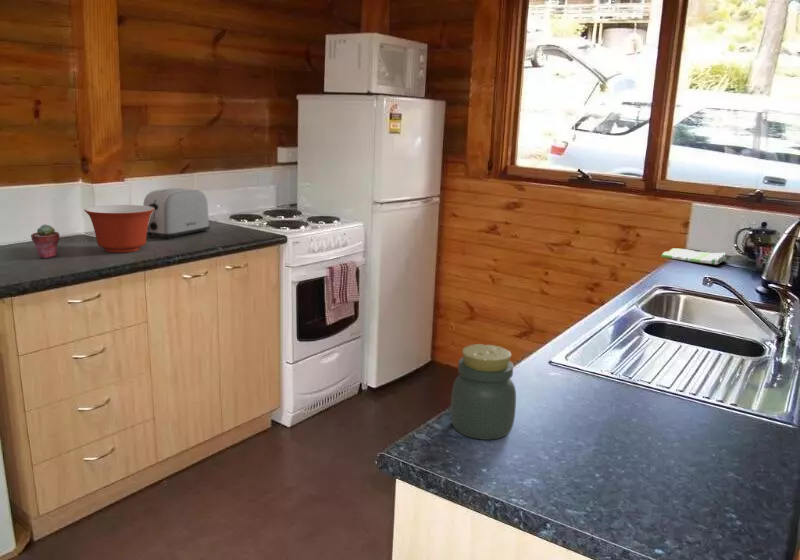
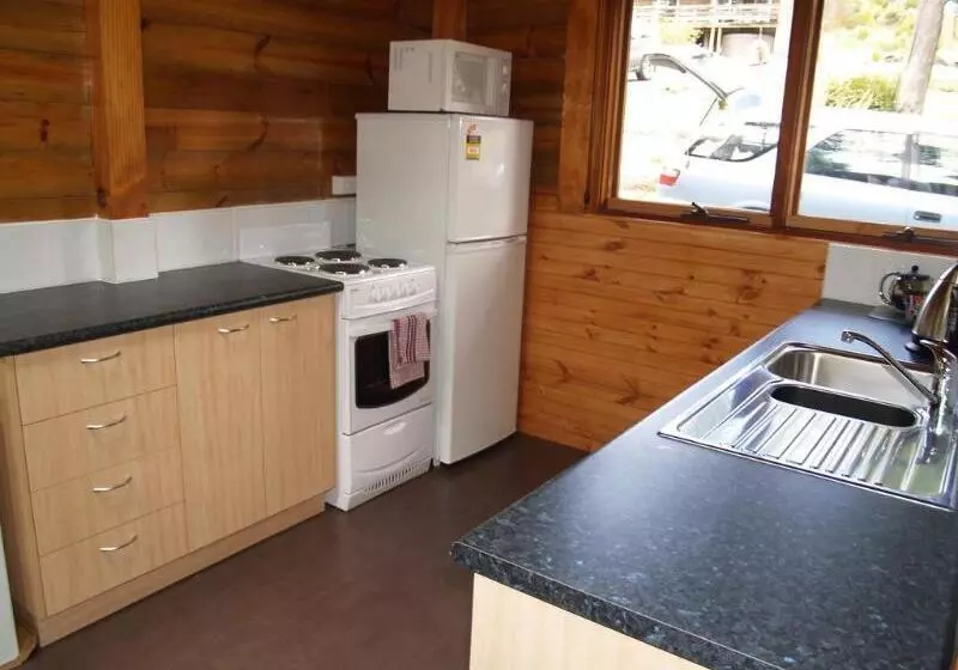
- mixing bowl (121, 229)
- dish towel (694, 255)
- potted succulent (46, 240)
- jar (484, 389)
- toaster (175, 211)
